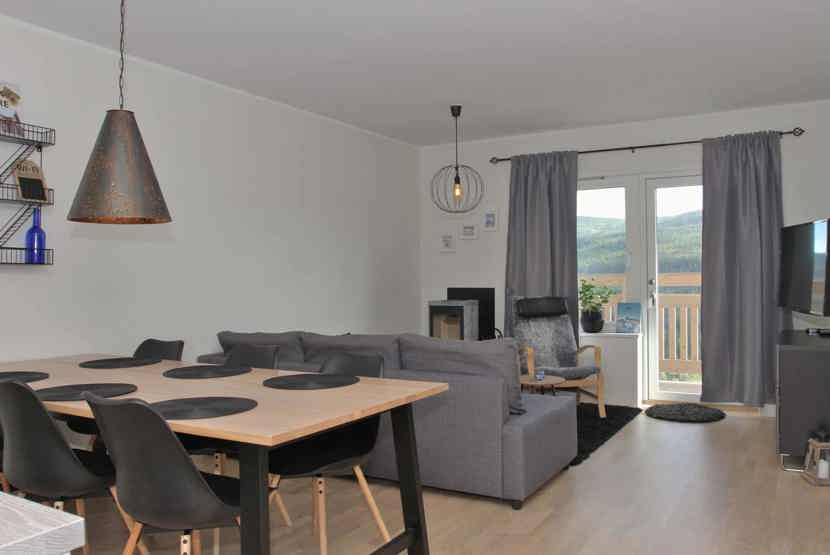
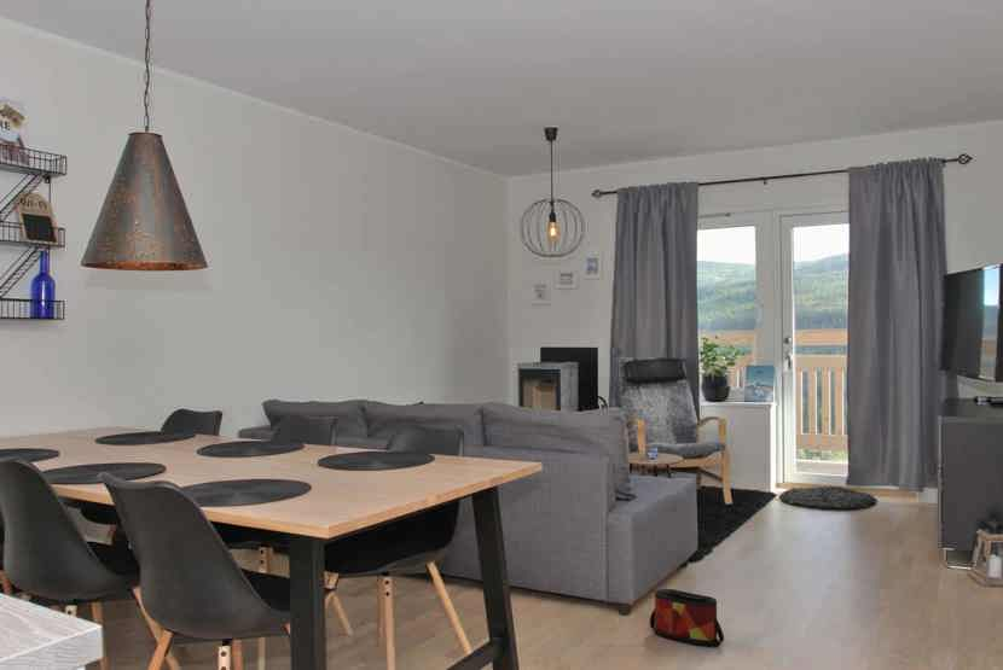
+ bag (686, 614)
